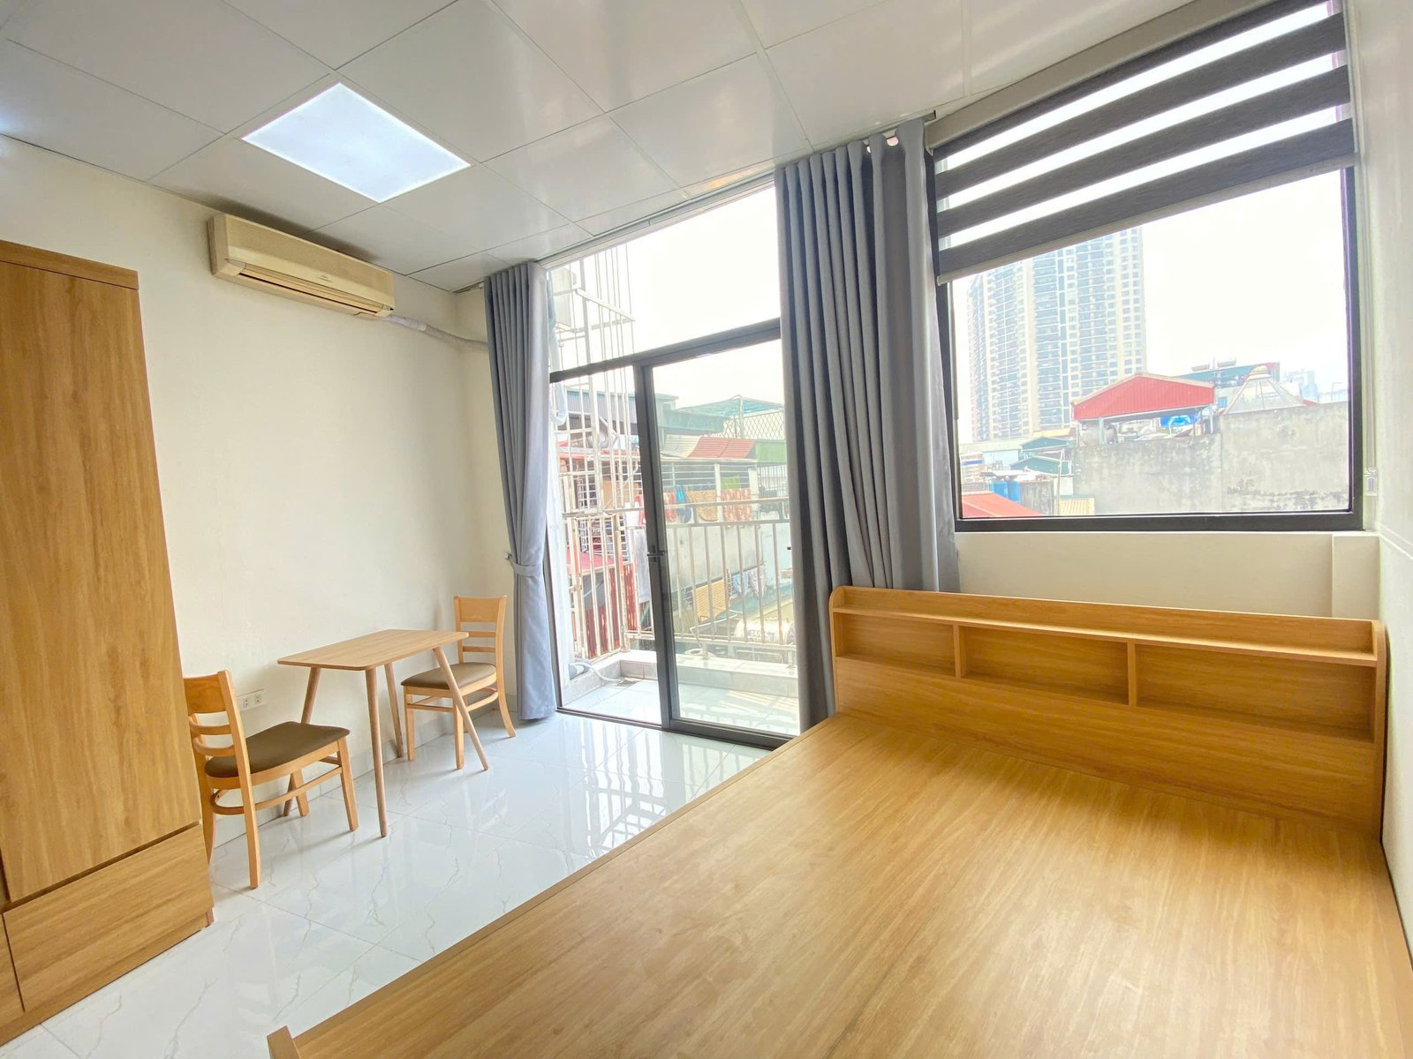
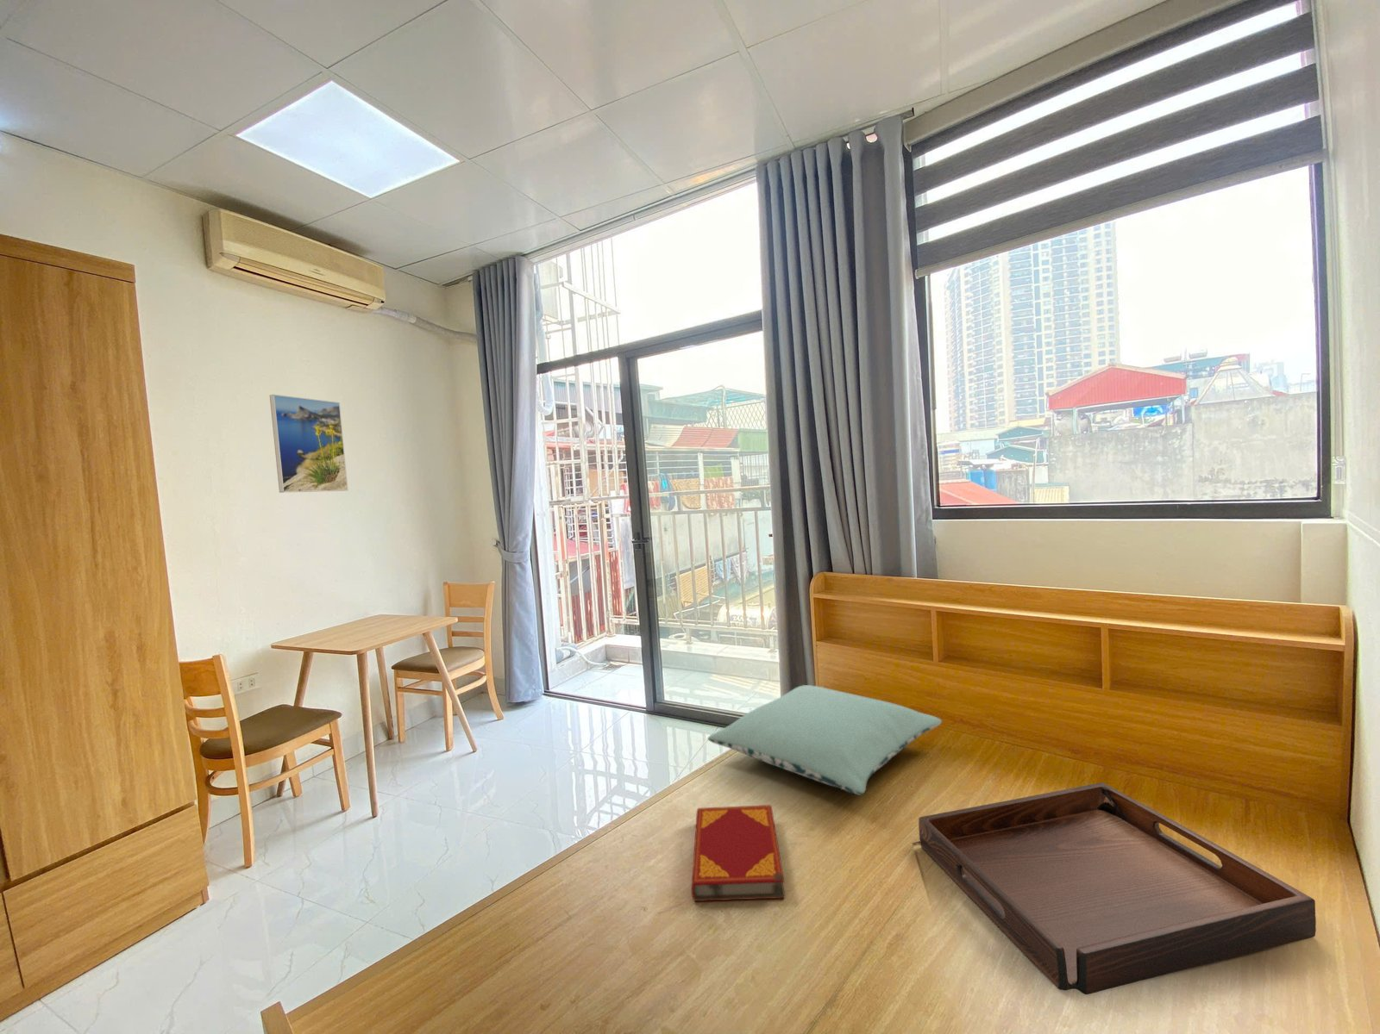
+ pillow (824, 730)
+ hardback book (736, 848)
+ serving tray (1089, 868)
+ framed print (311, 444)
